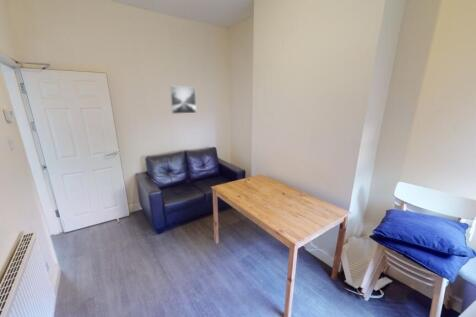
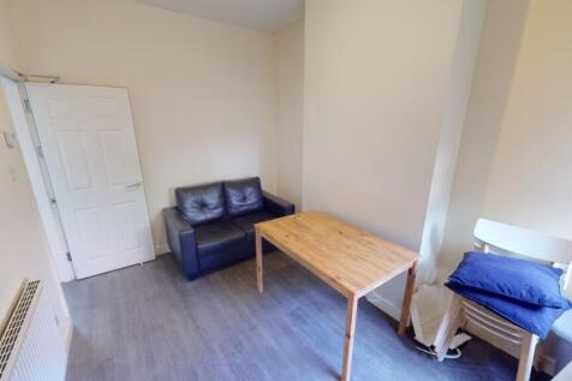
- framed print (183, 100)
